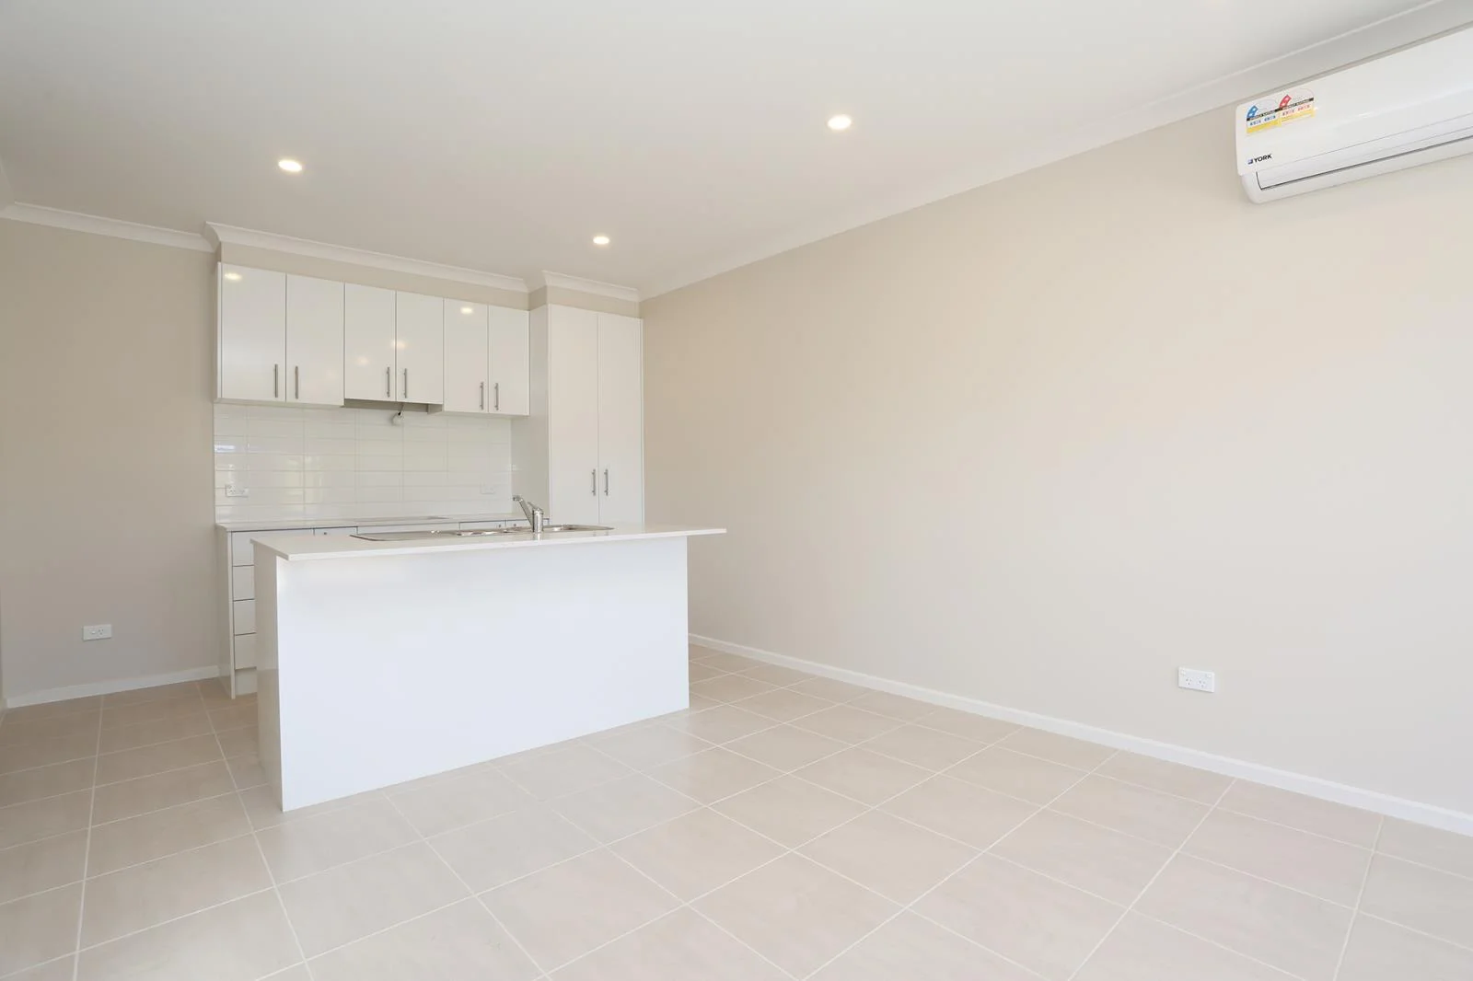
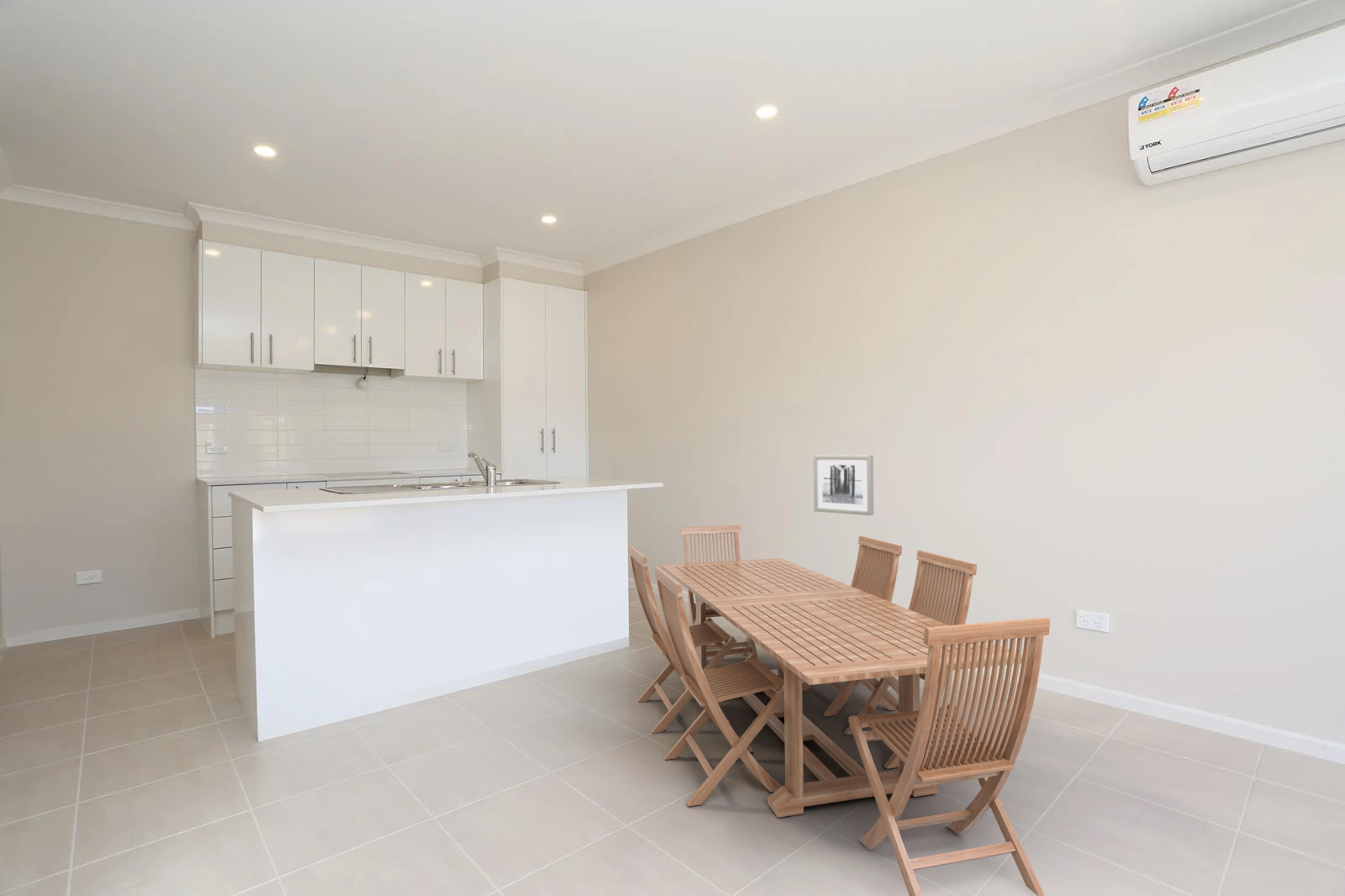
+ dining set (792, 645)
+ wall art (842, 484)
